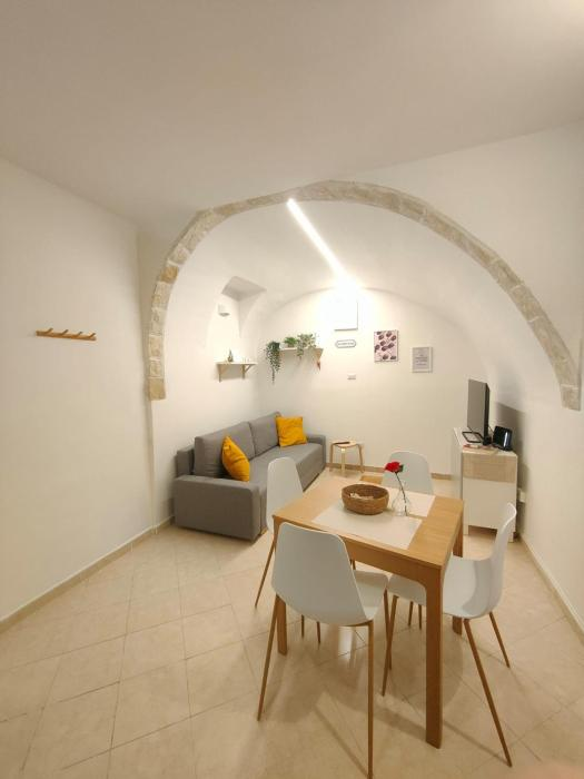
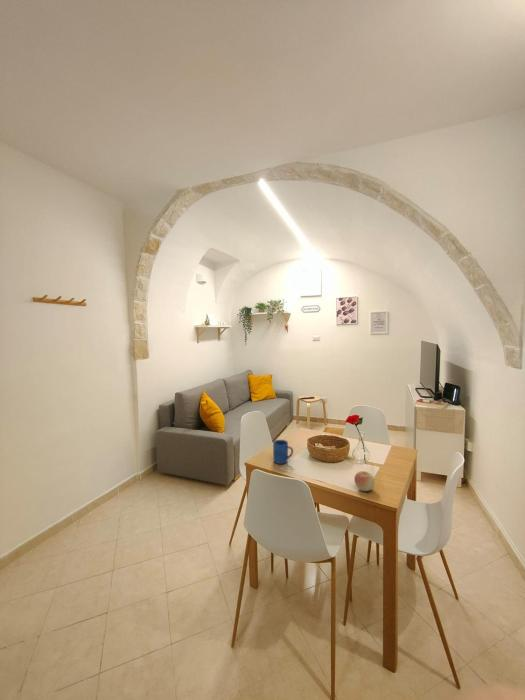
+ mug (283, 452)
+ apple (364, 481)
